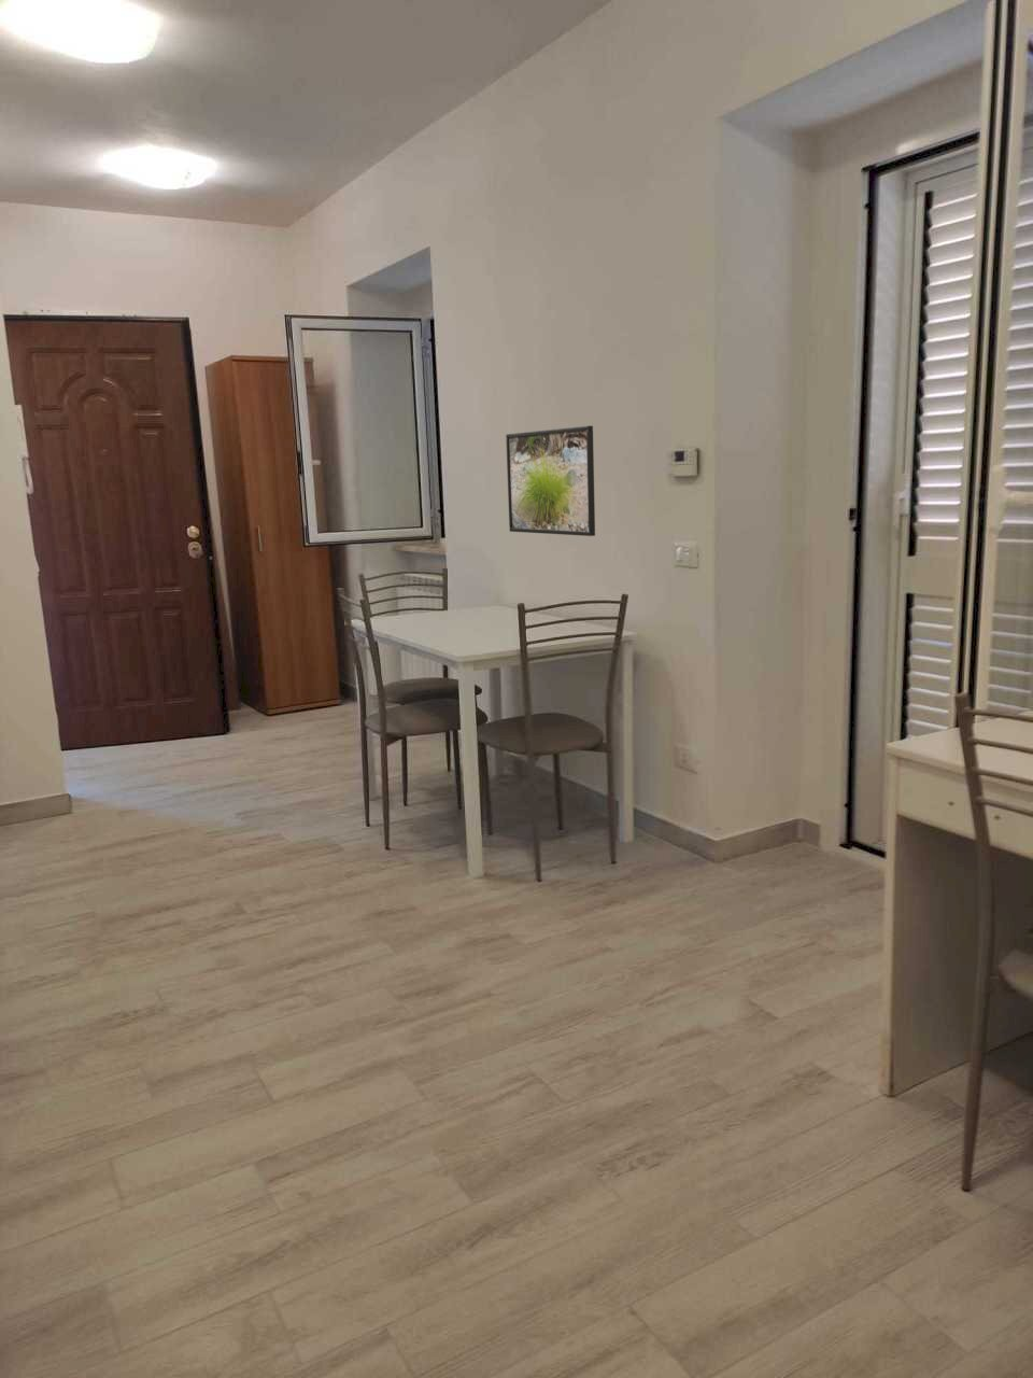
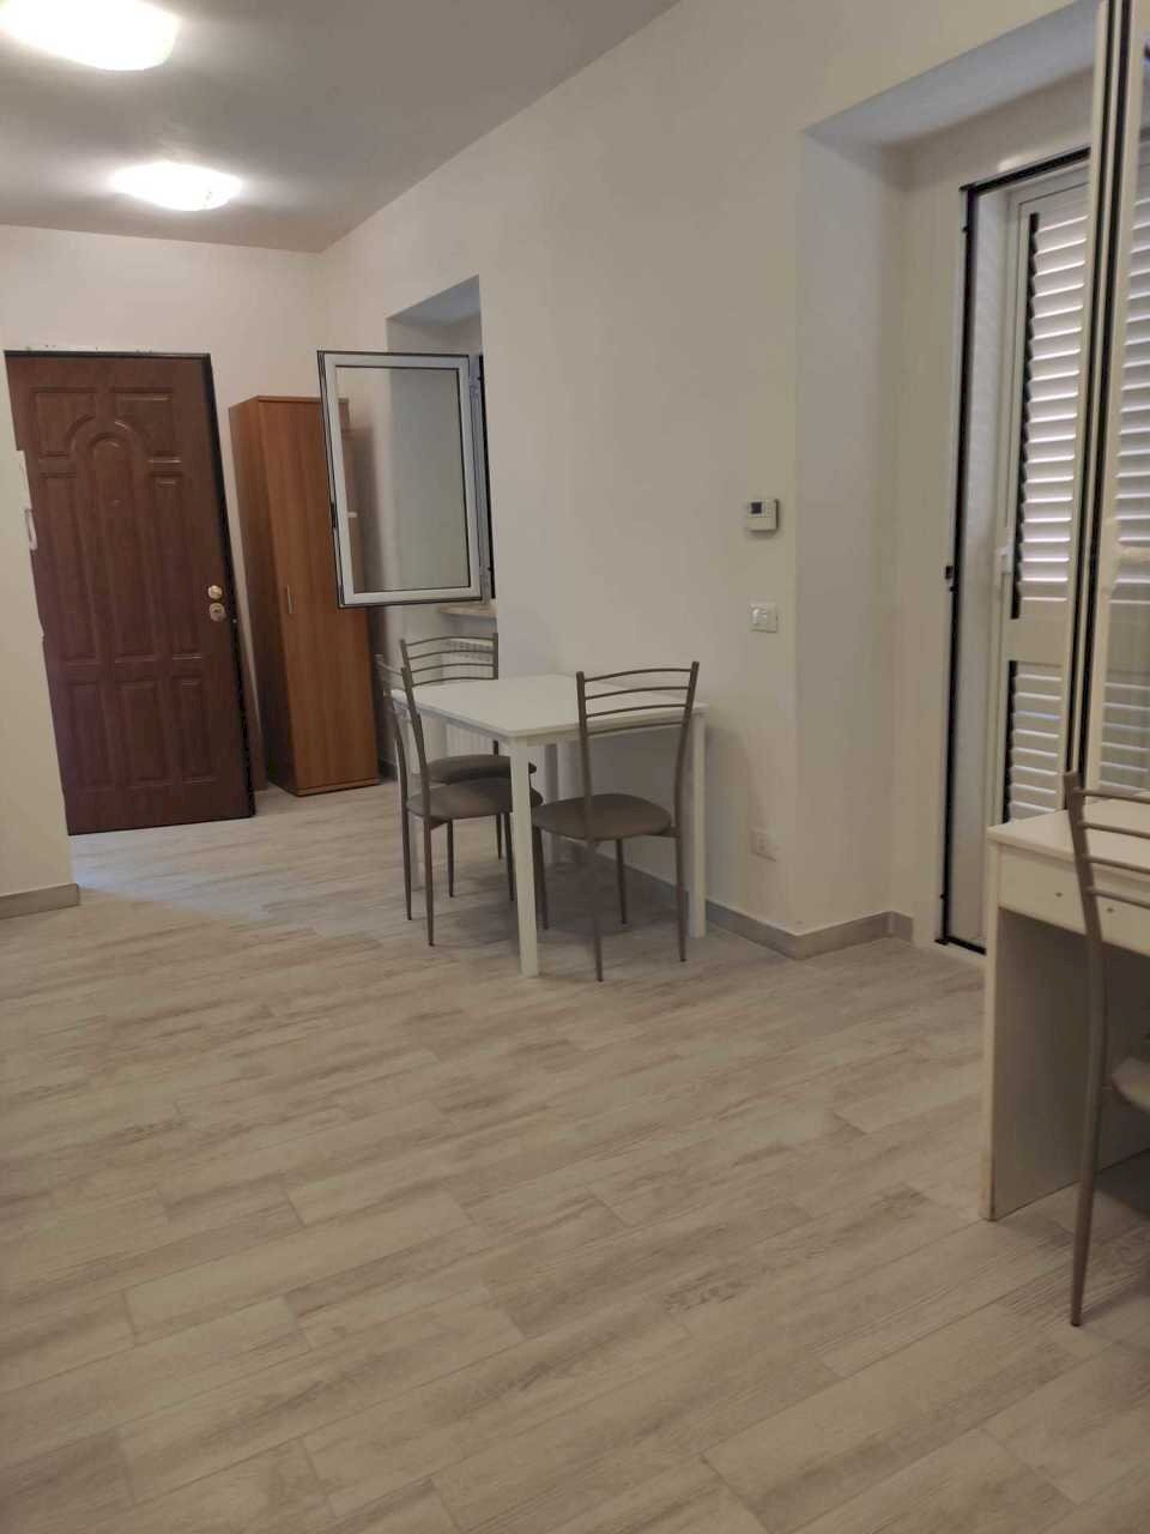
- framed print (548, 482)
